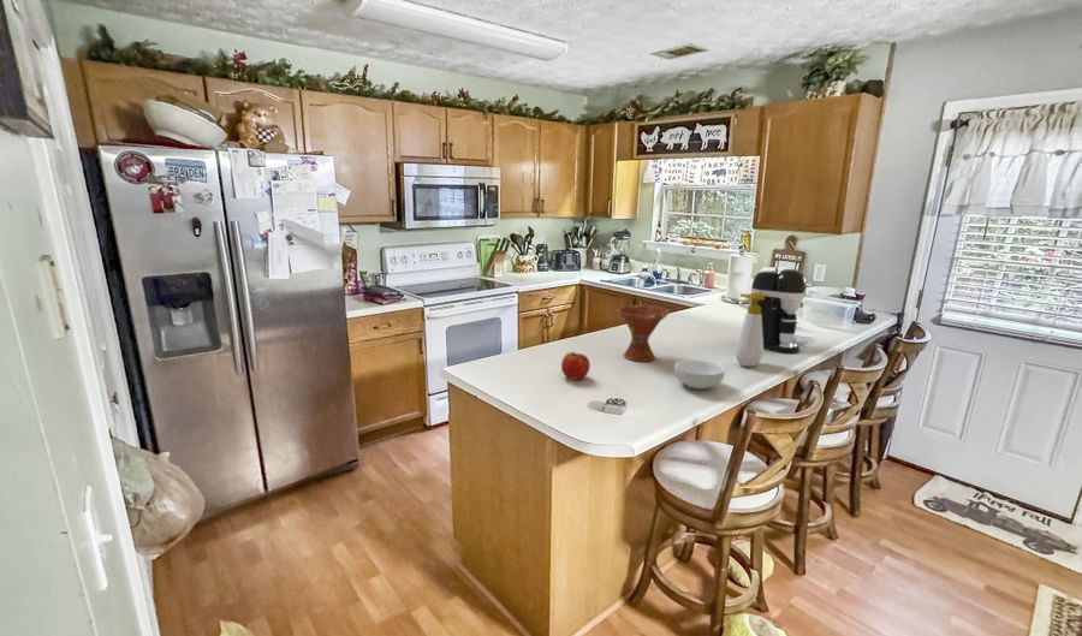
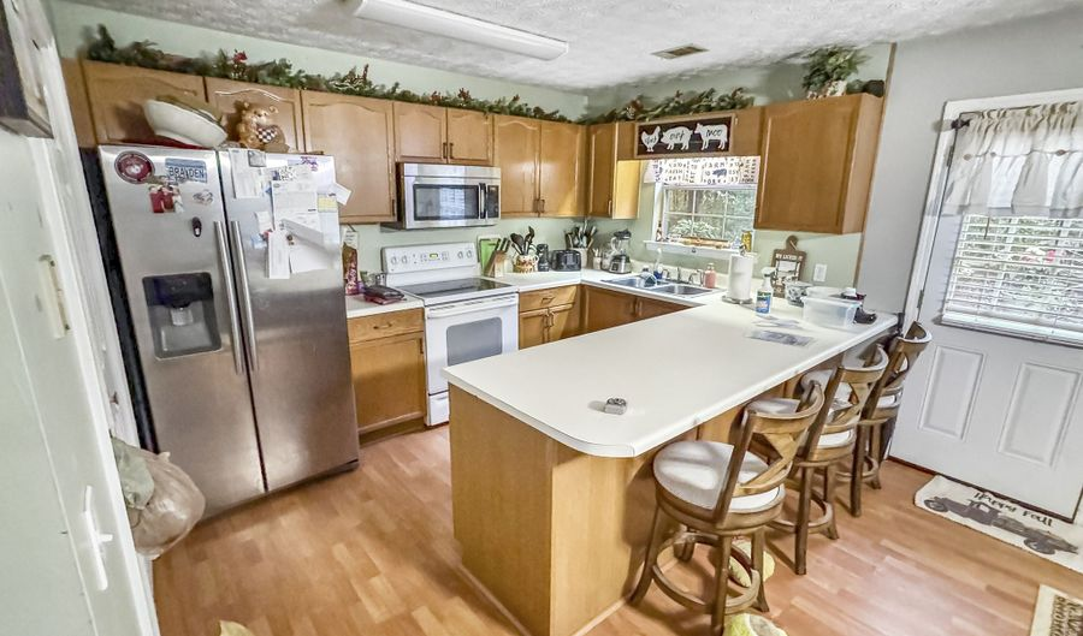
- soap bottle (749, 328)
- cereal bowl (698, 375)
- bowl (641, 333)
- coffee maker (775, 308)
- apple (575, 364)
